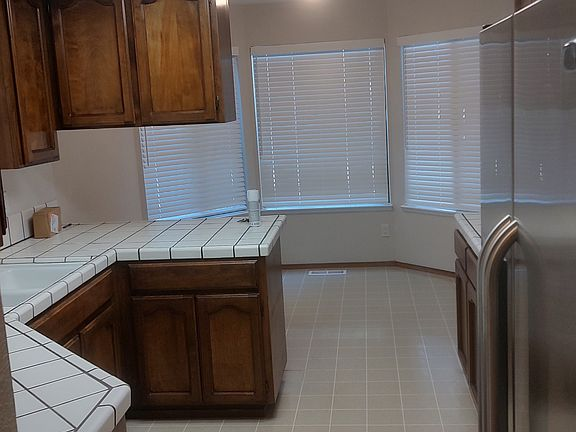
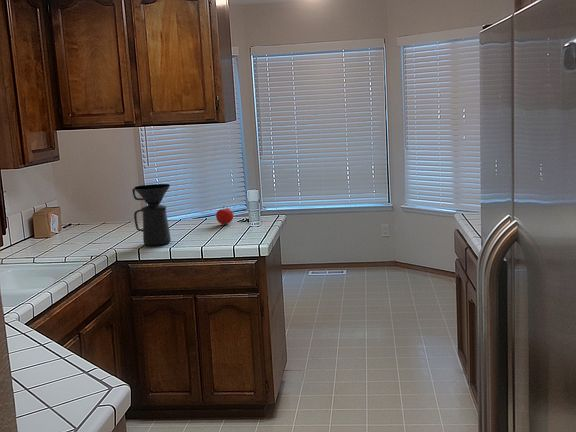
+ fruit (224, 215)
+ coffee maker (154, 214)
